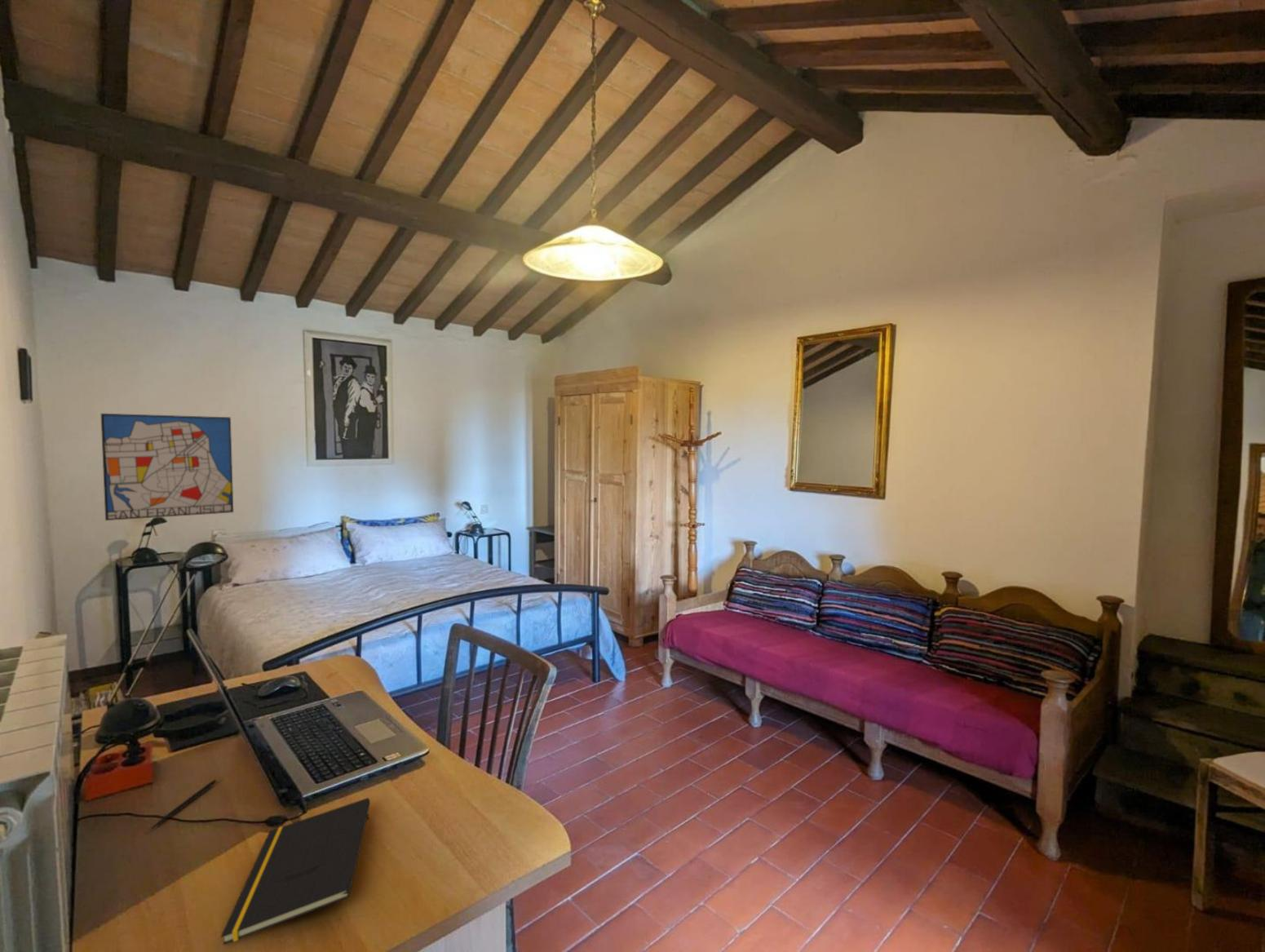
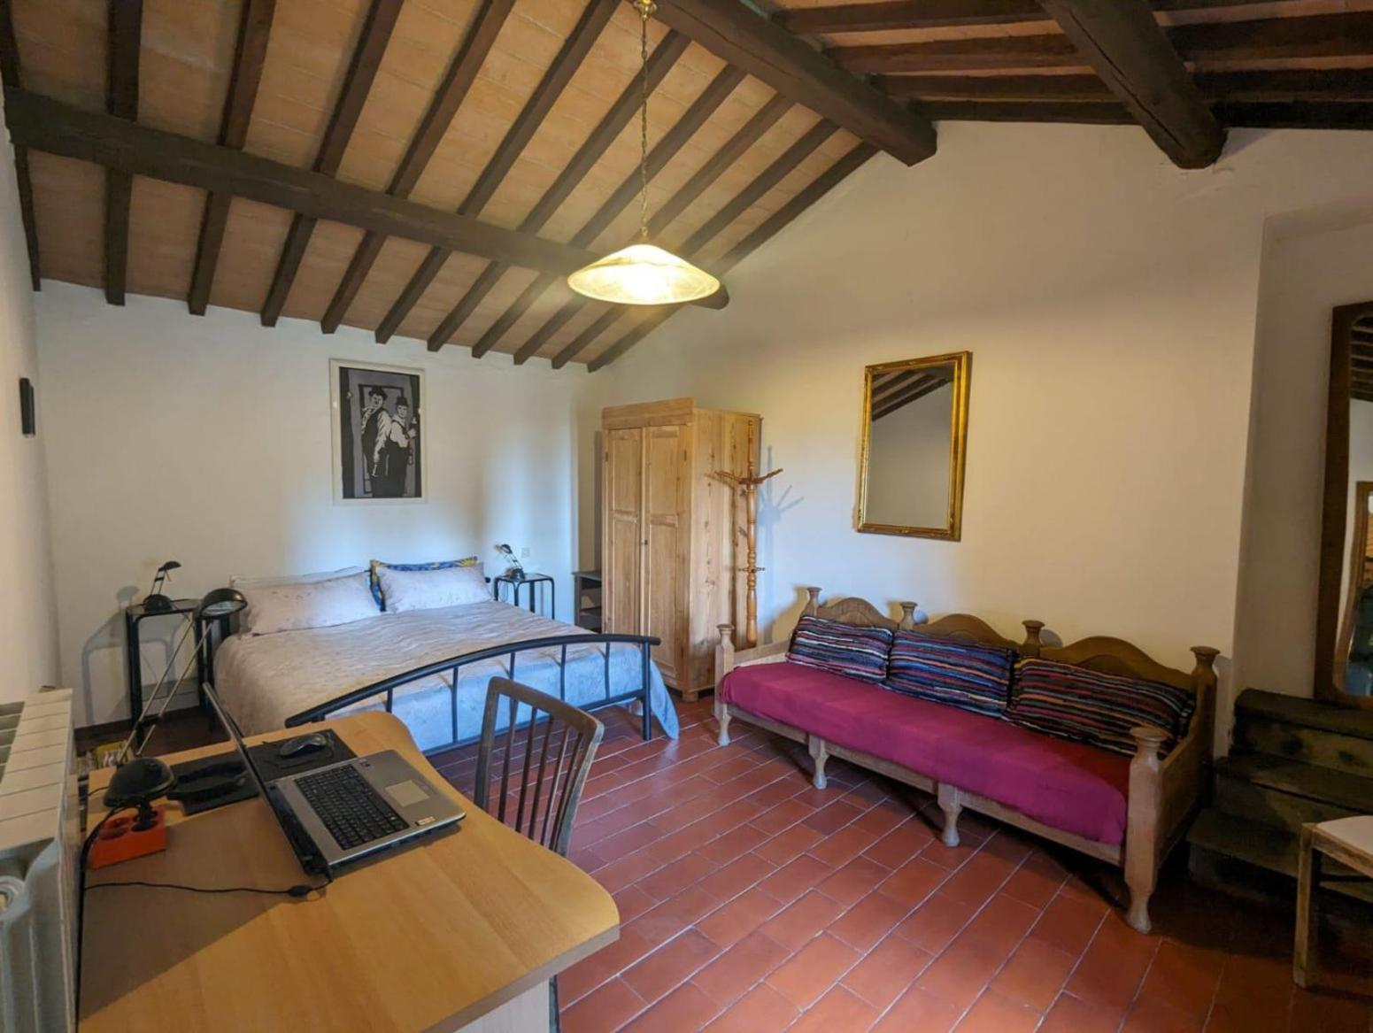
- pen (184, 803)
- wall art (171, 466)
- notepad (306, 861)
